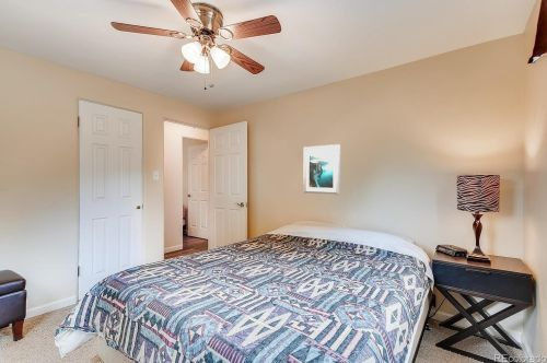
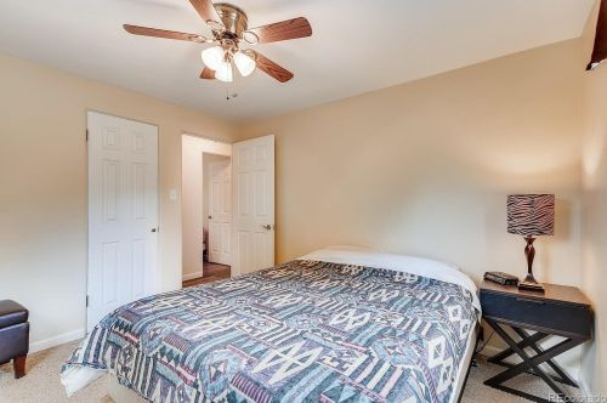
- wall art (321, 169)
